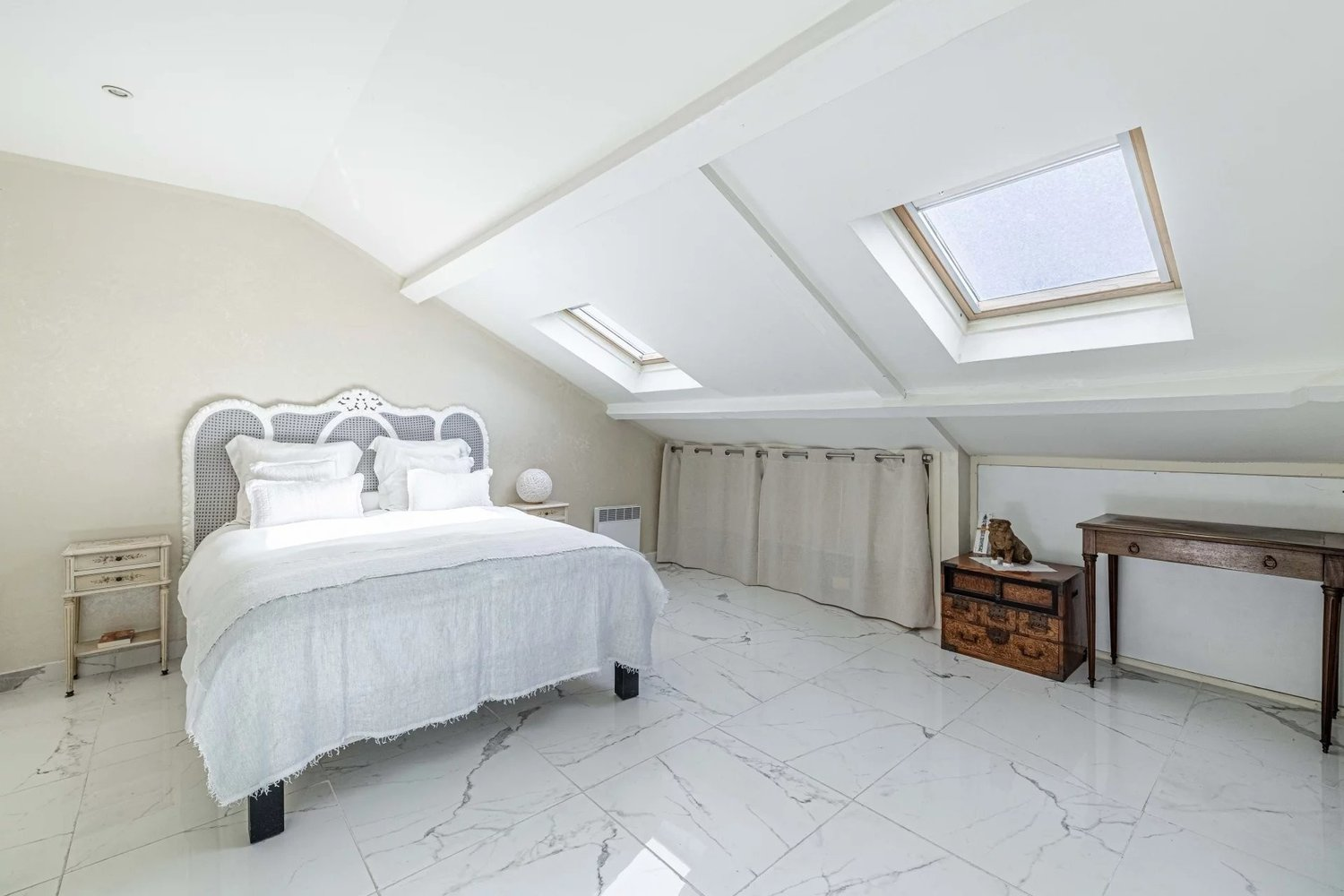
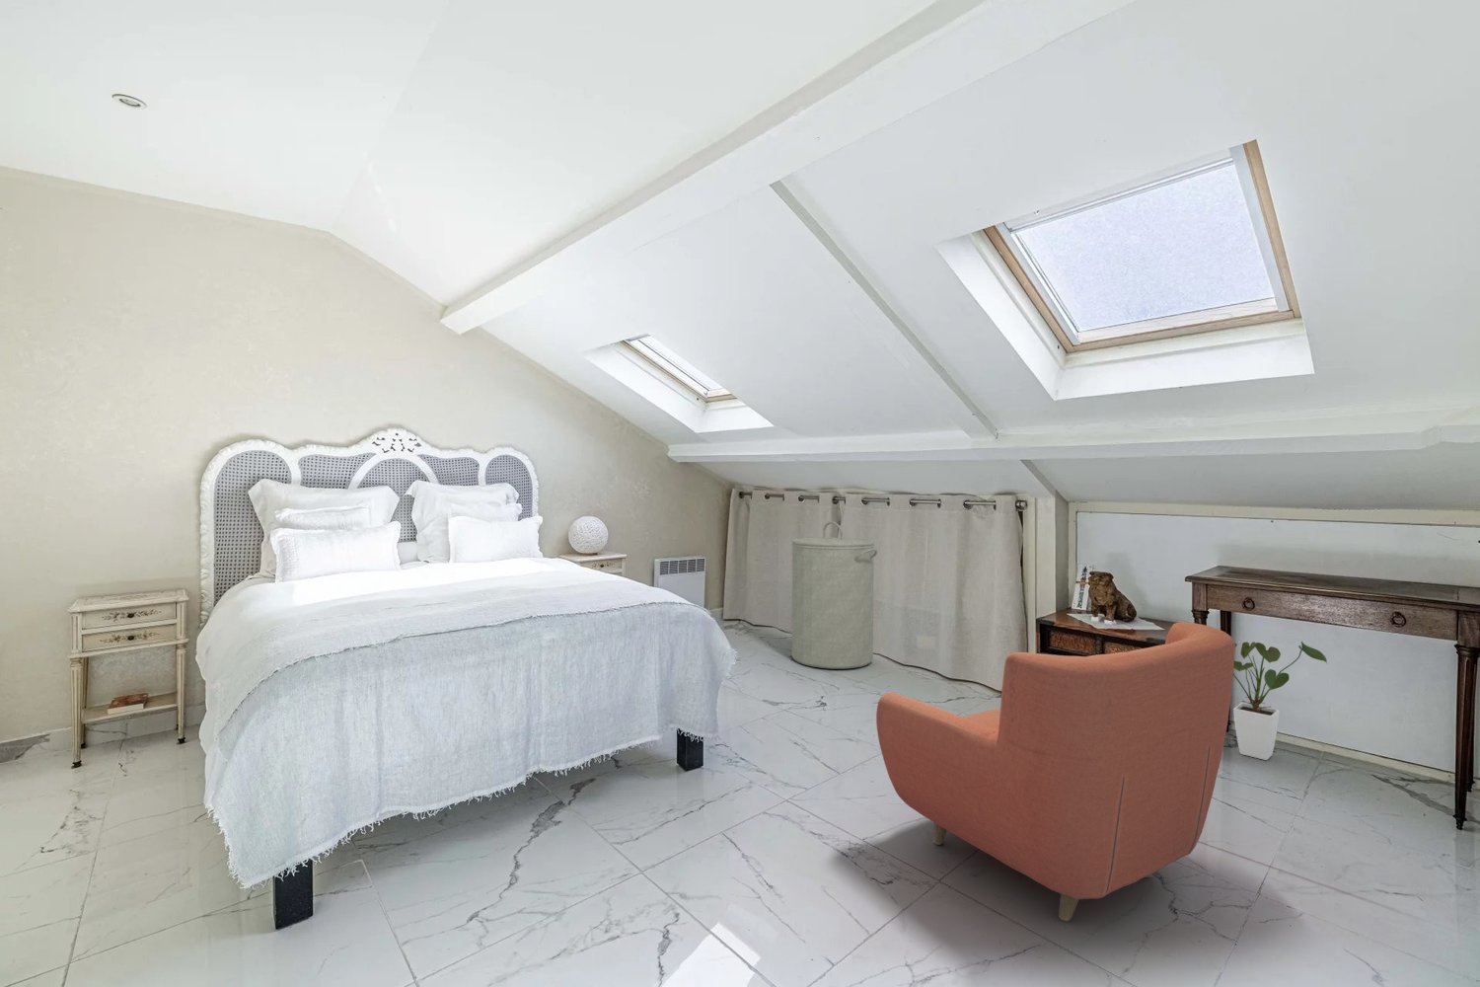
+ house plant (1265, 696)
+ armchair (1048, 745)
+ laundry hamper (831, 589)
